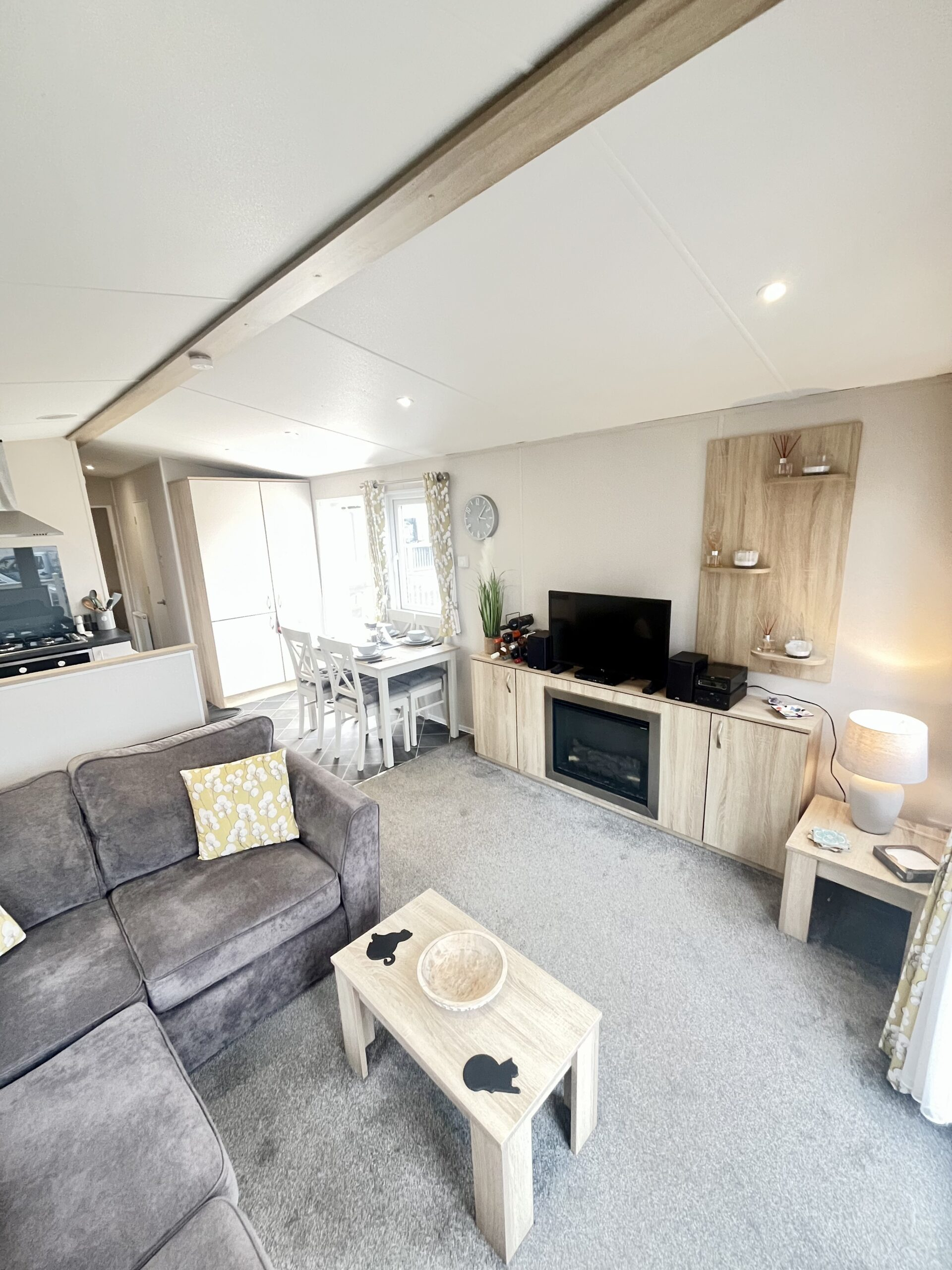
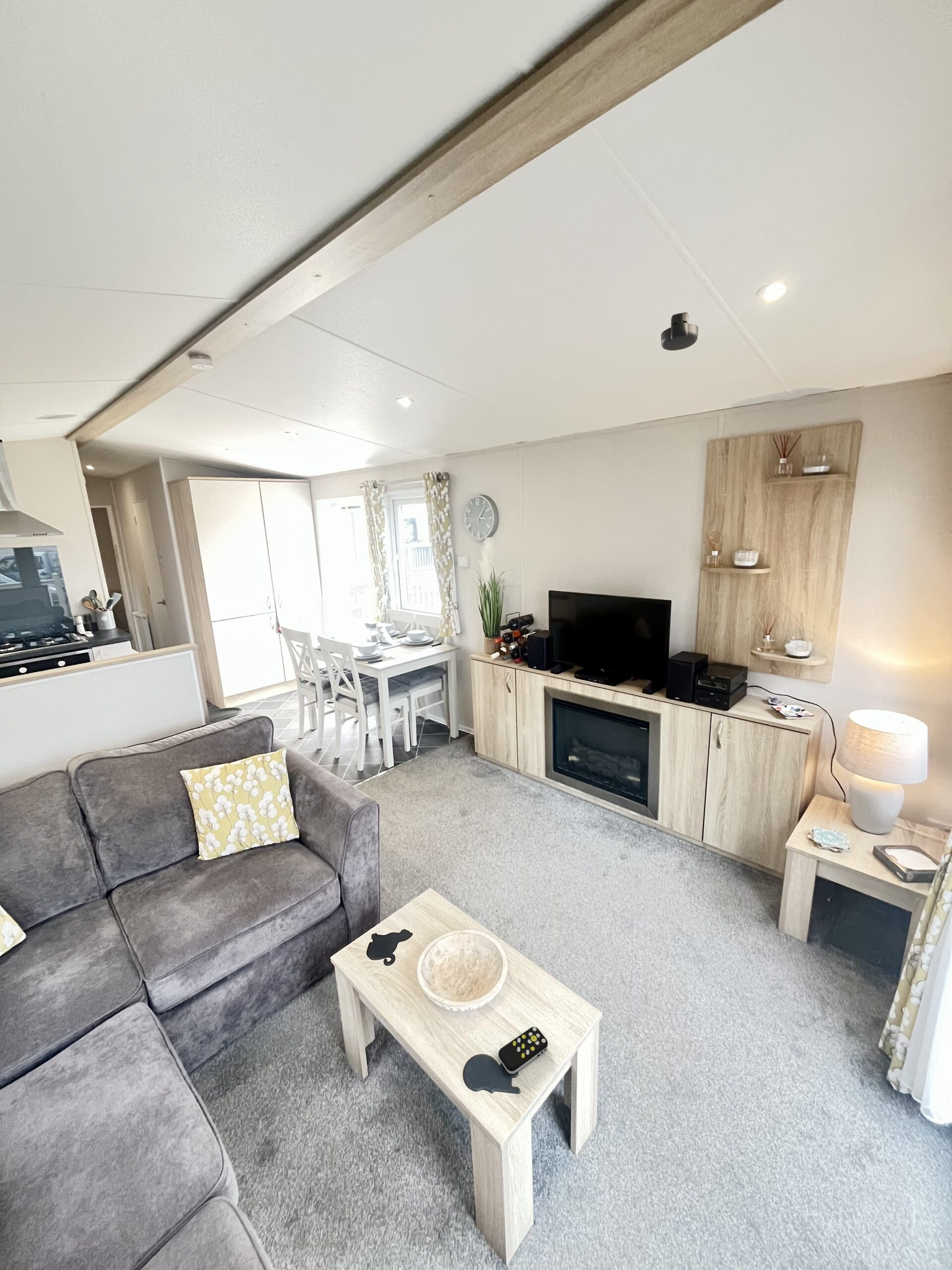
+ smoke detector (679, 330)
+ remote control (523, 1049)
